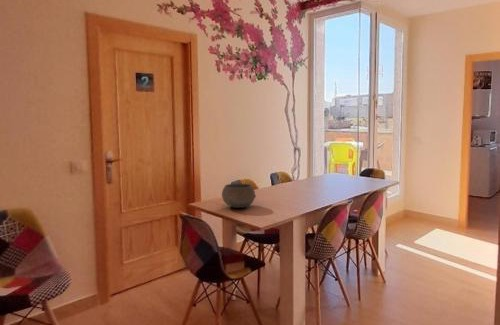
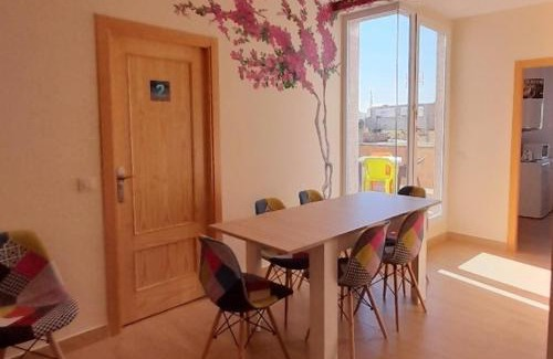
- bowl (238, 196)
